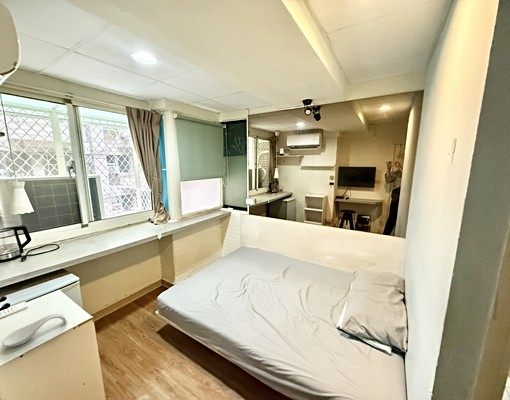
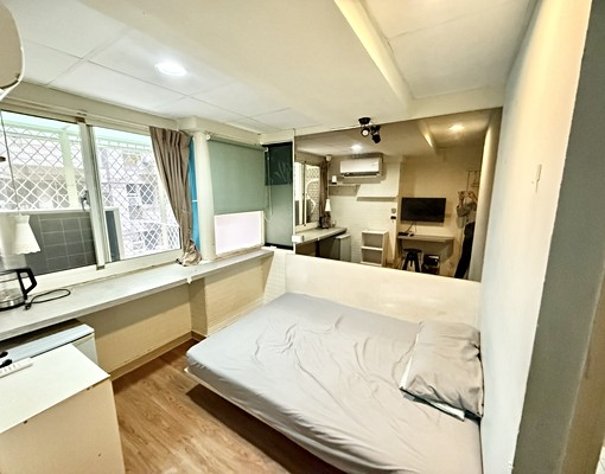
- spoon rest (36, 328)
